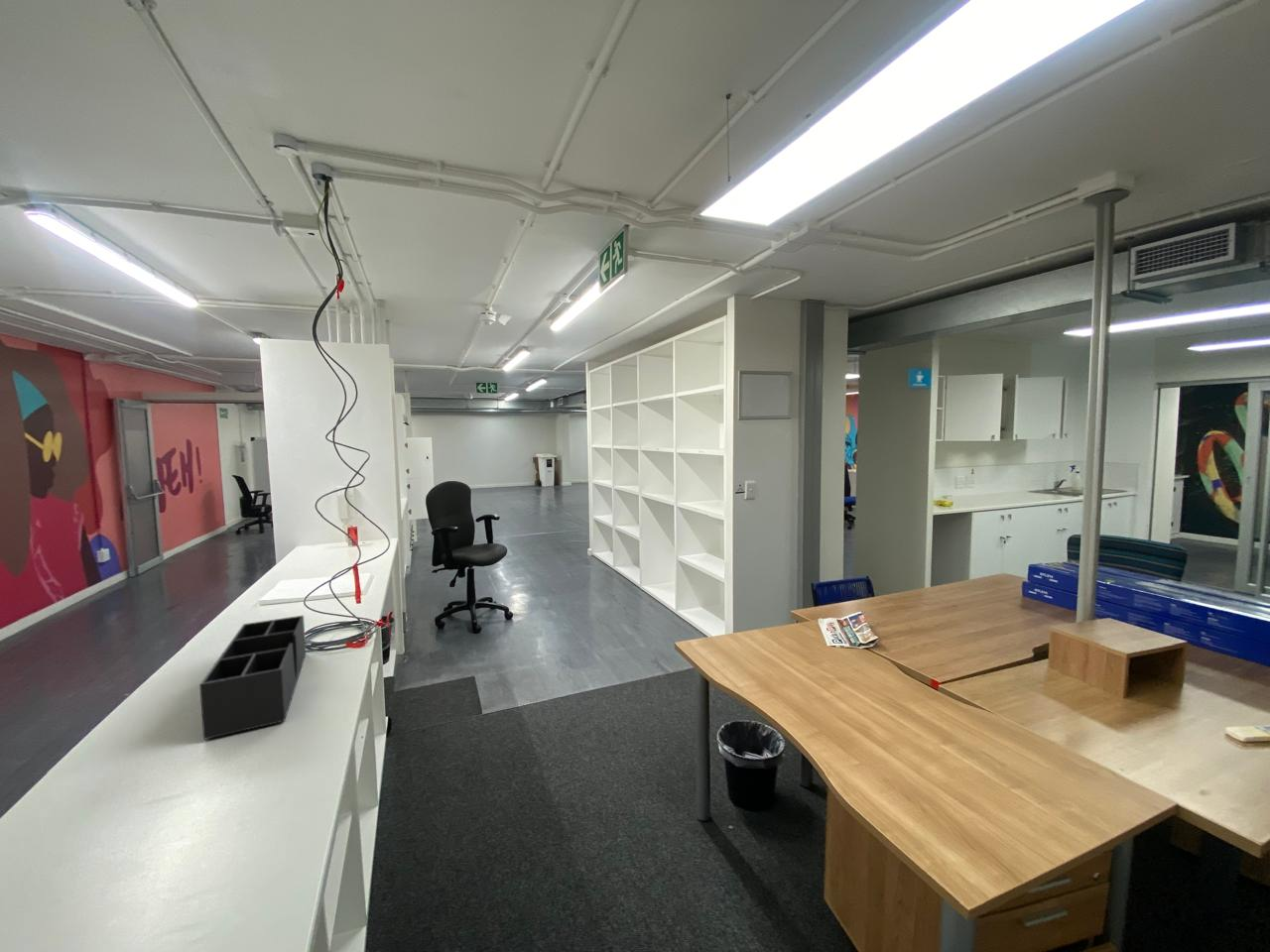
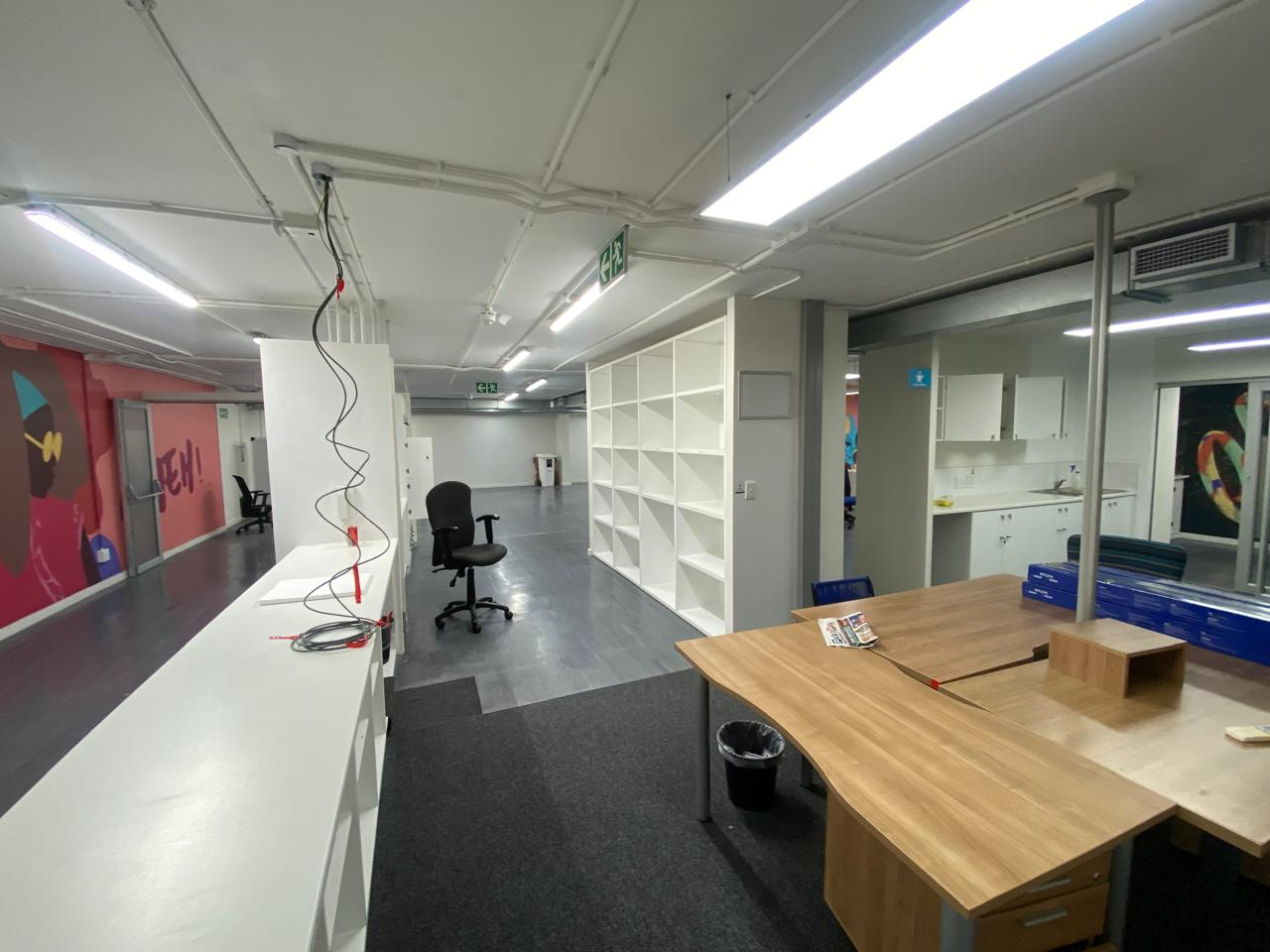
- desk organizer (261, 666)
